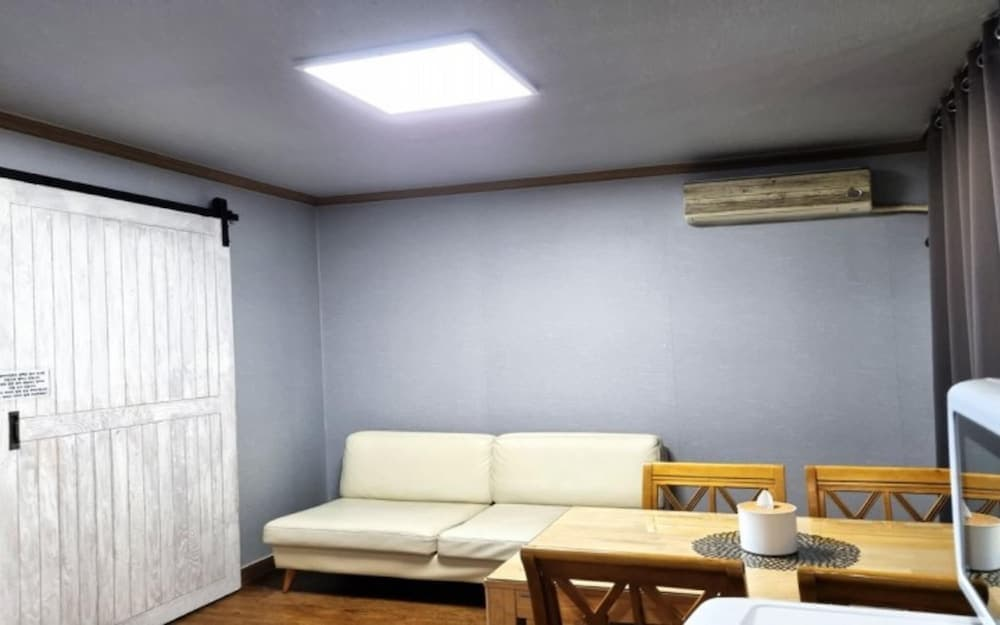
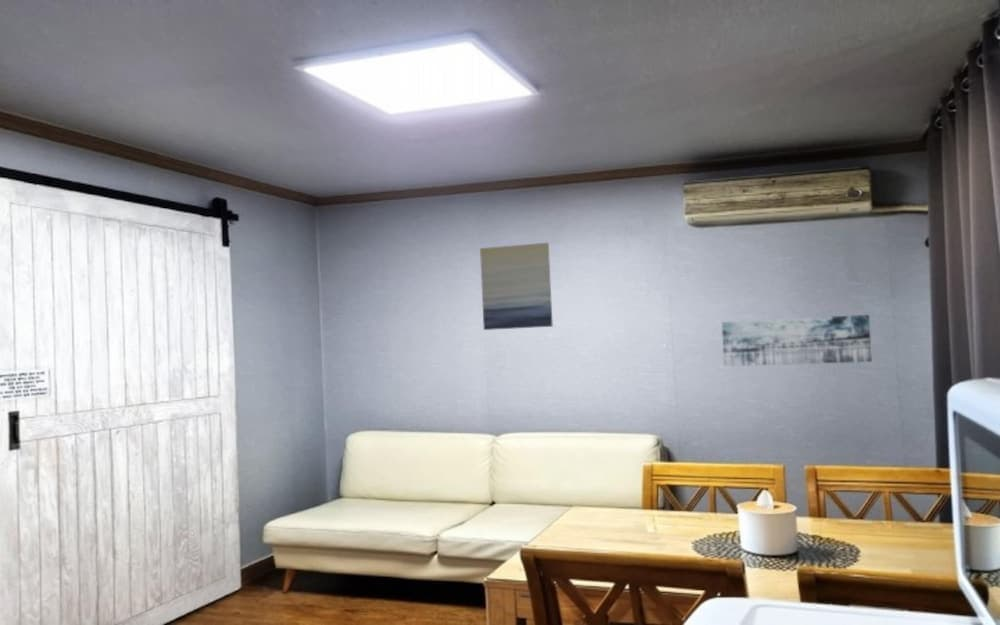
+ wall art (515, 286)
+ wall art (794, 341)
